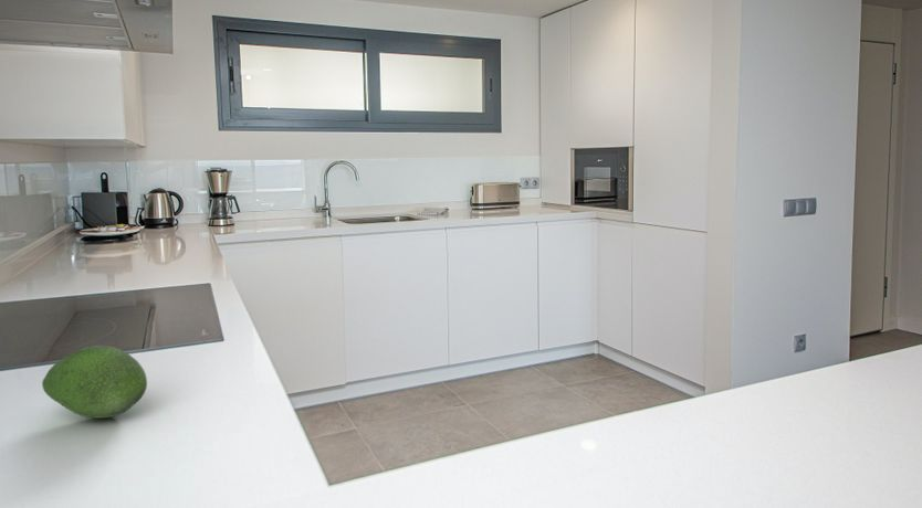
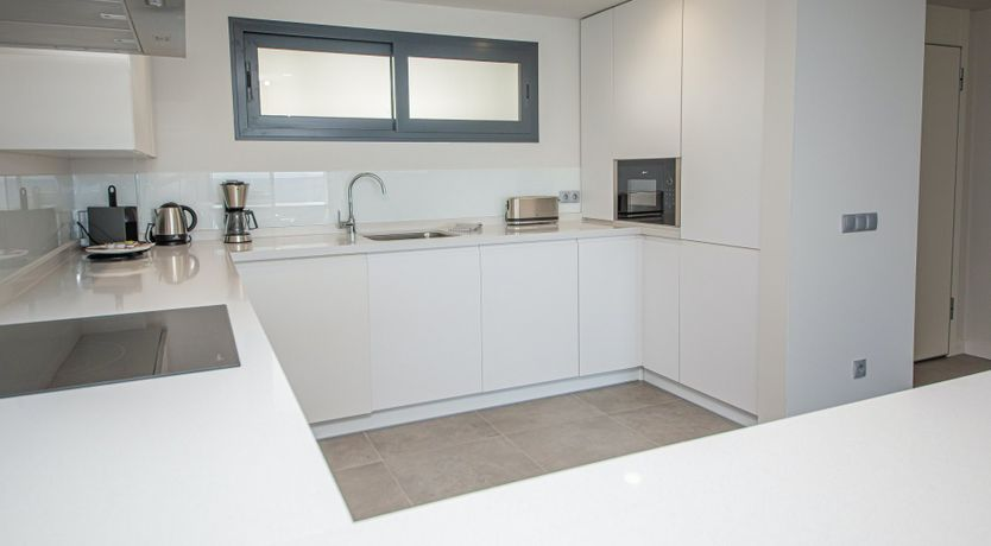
- fruit (93, 380)
